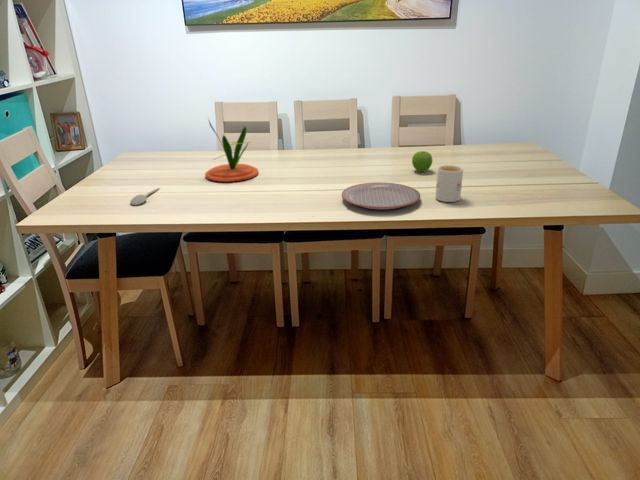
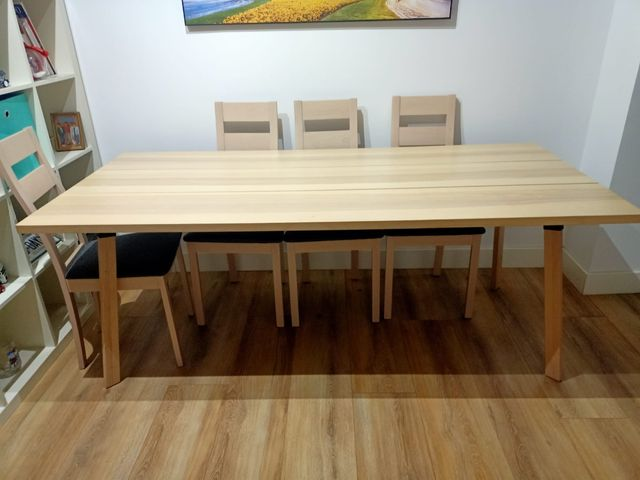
- plant (230, 144)
- spoon (147, 193)
- plate (380, 196)
- fruit (422, 161)
- mug (447, 182)
